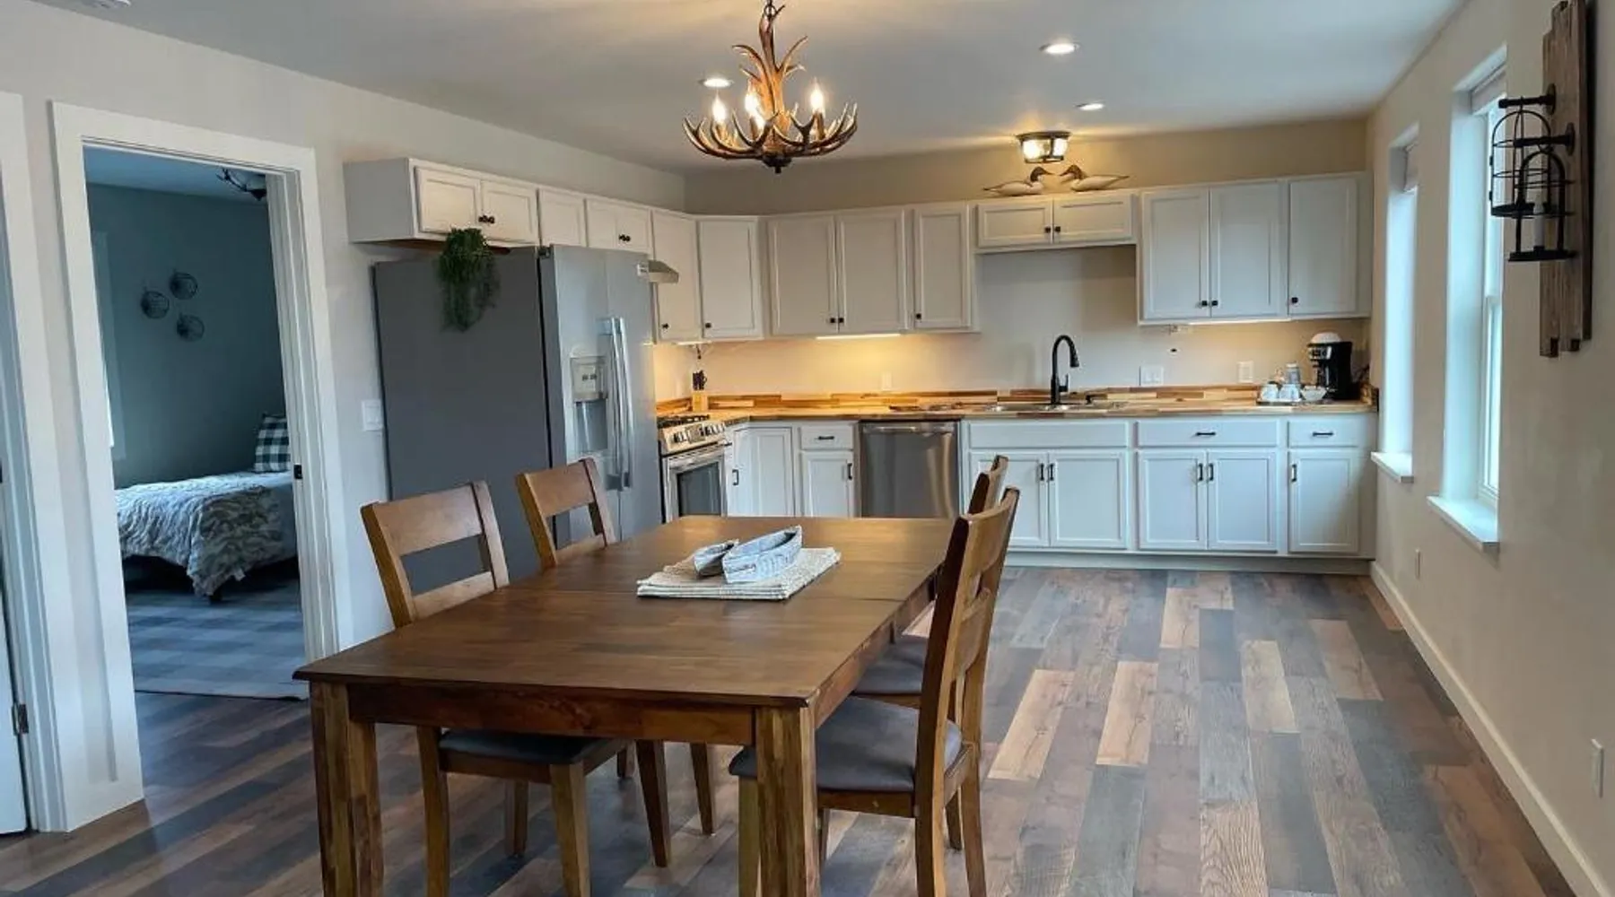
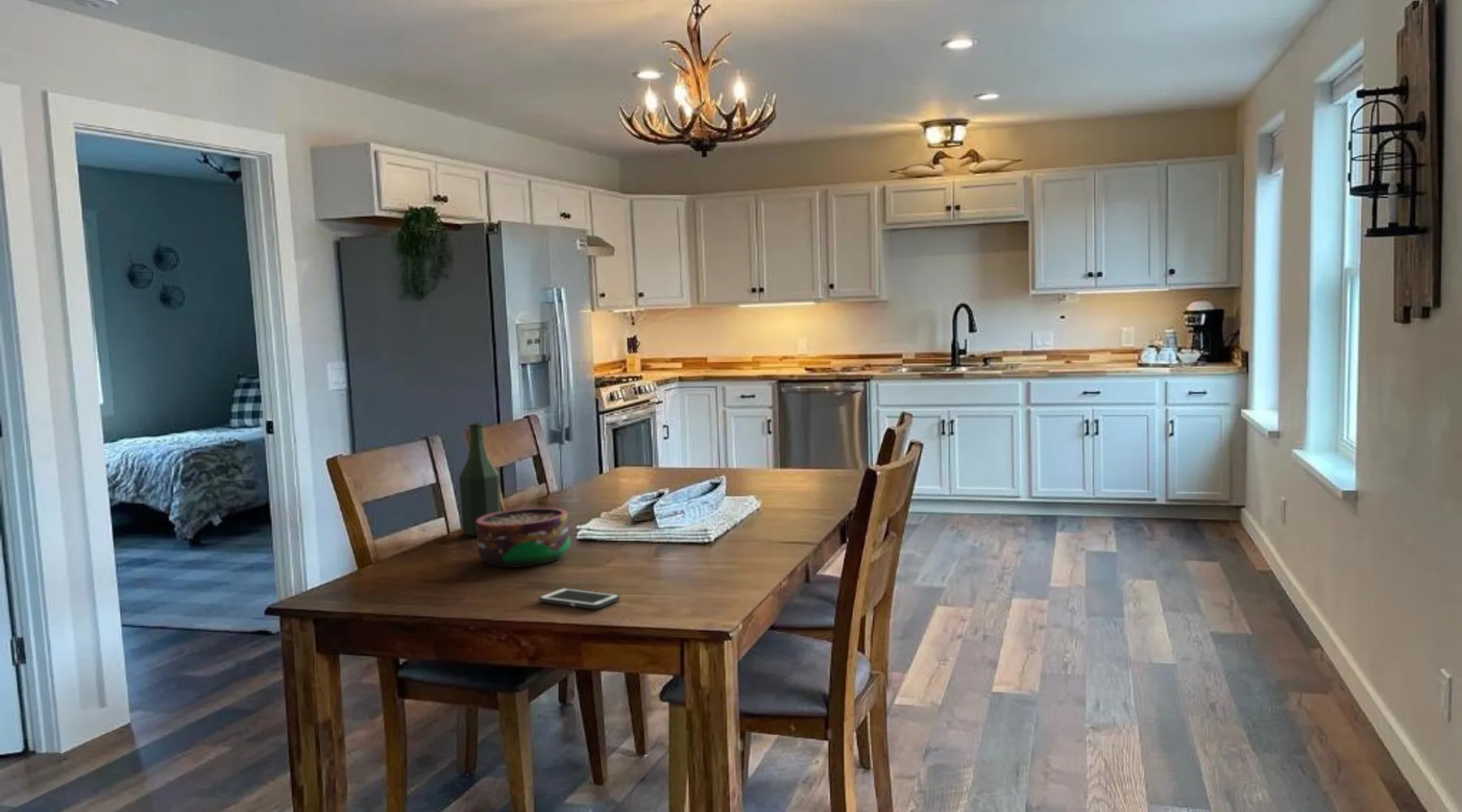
+ cell phone (579, 598)
+ bottle (479, 478)
+ bowl (523, 537)
